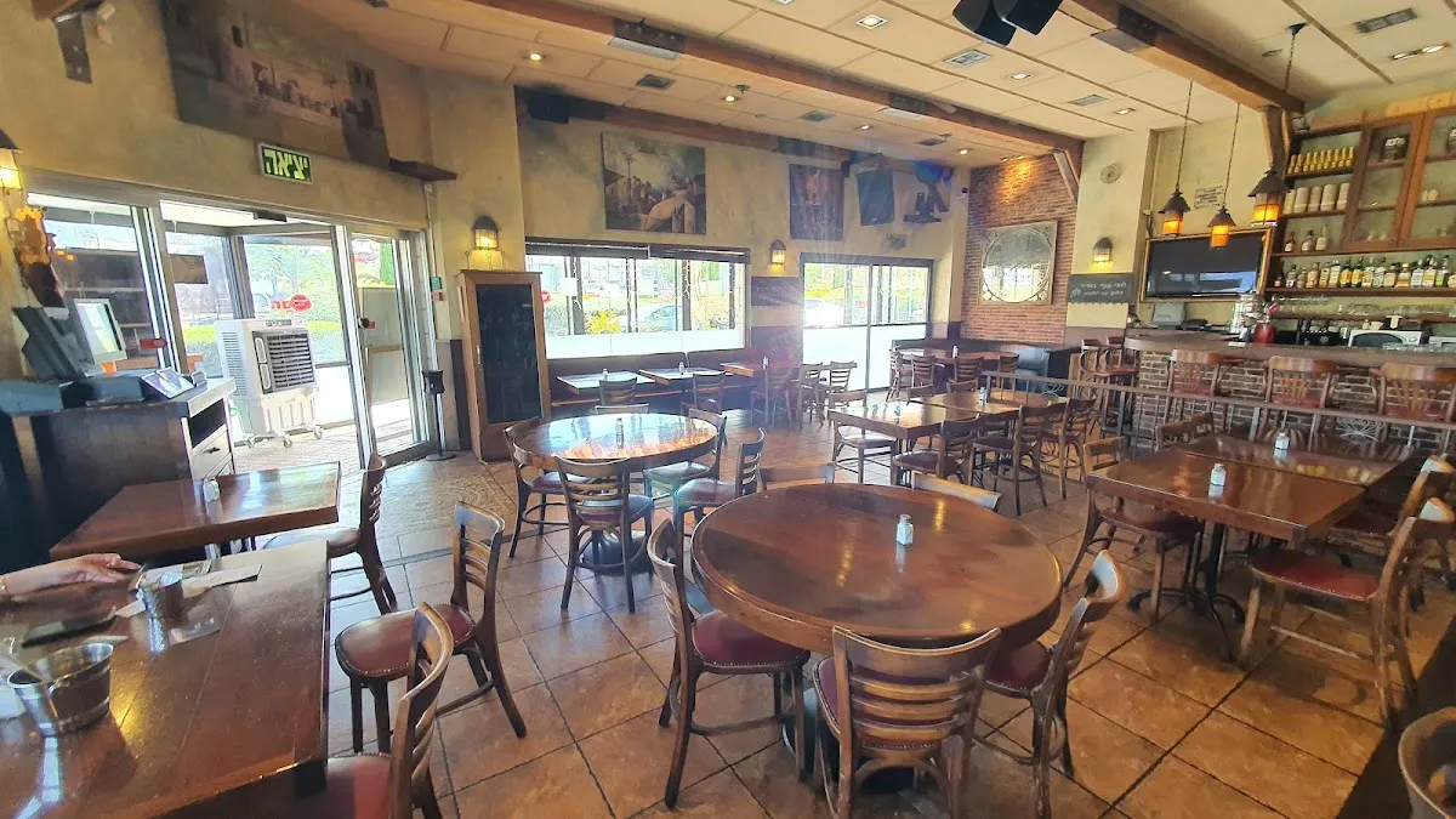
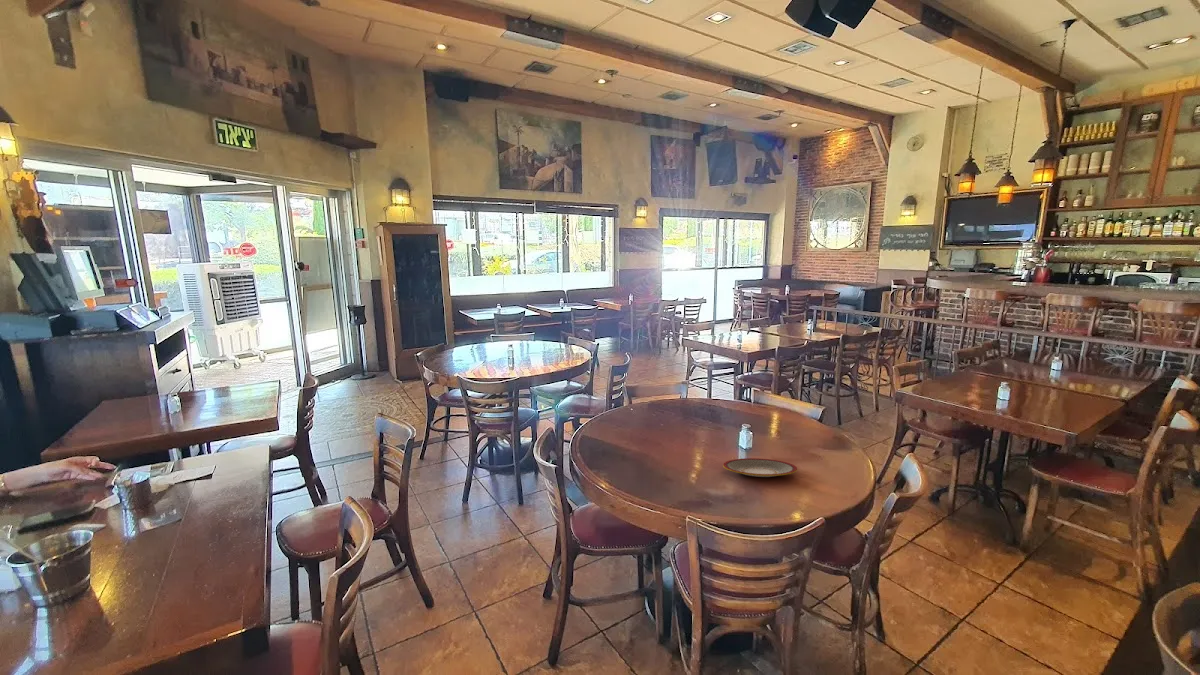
+ plate (759, 469)
